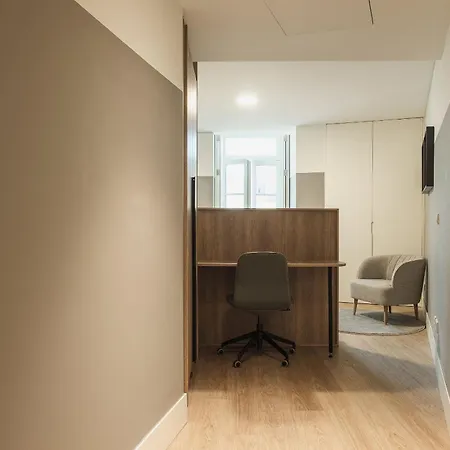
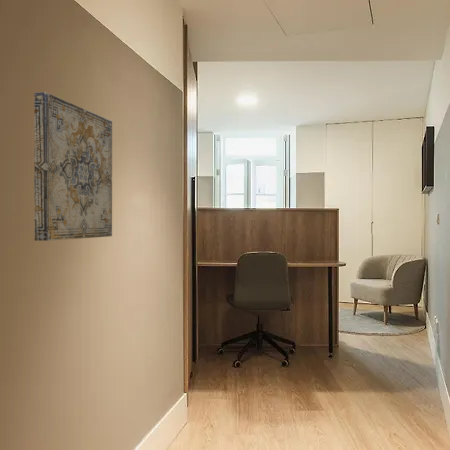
+ wall art (78, 173)
